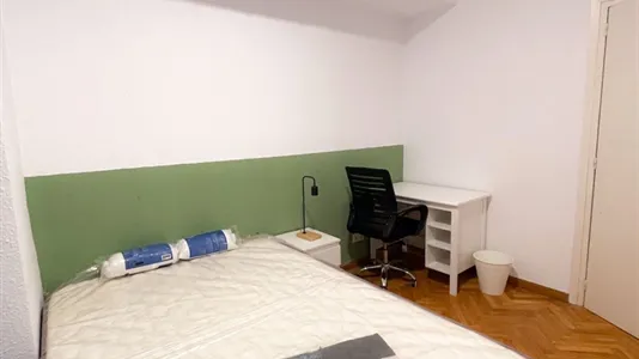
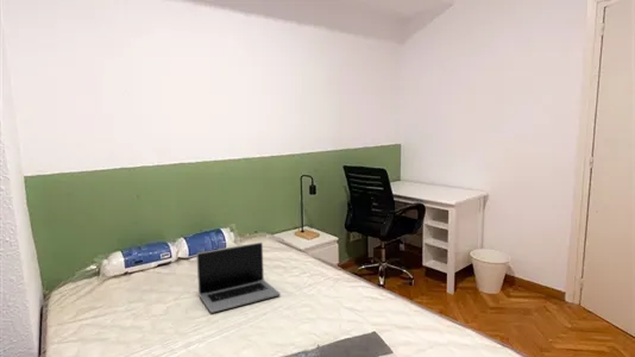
+ laptop (238, 274)
